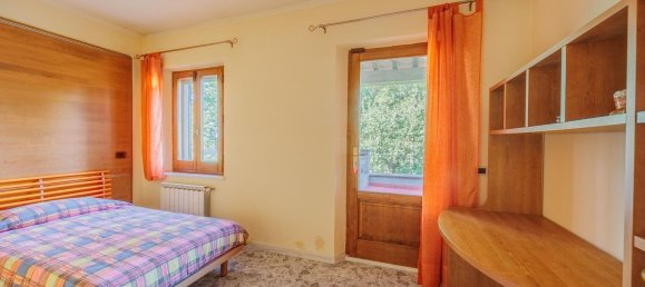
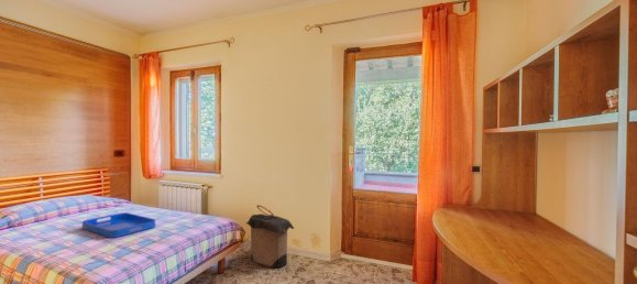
+ serving tray (119, 223)
+ laundry hamper (270, 232)
